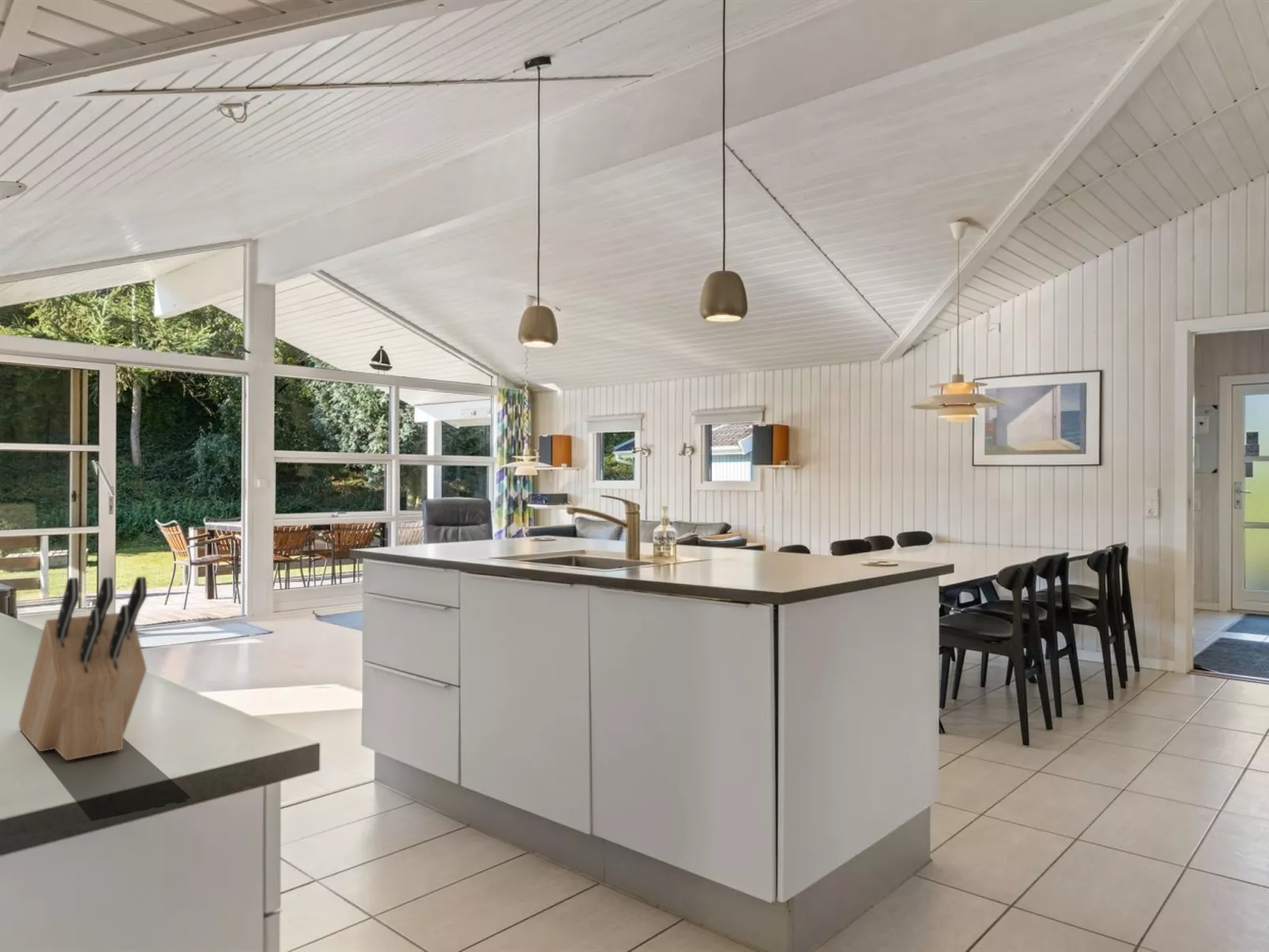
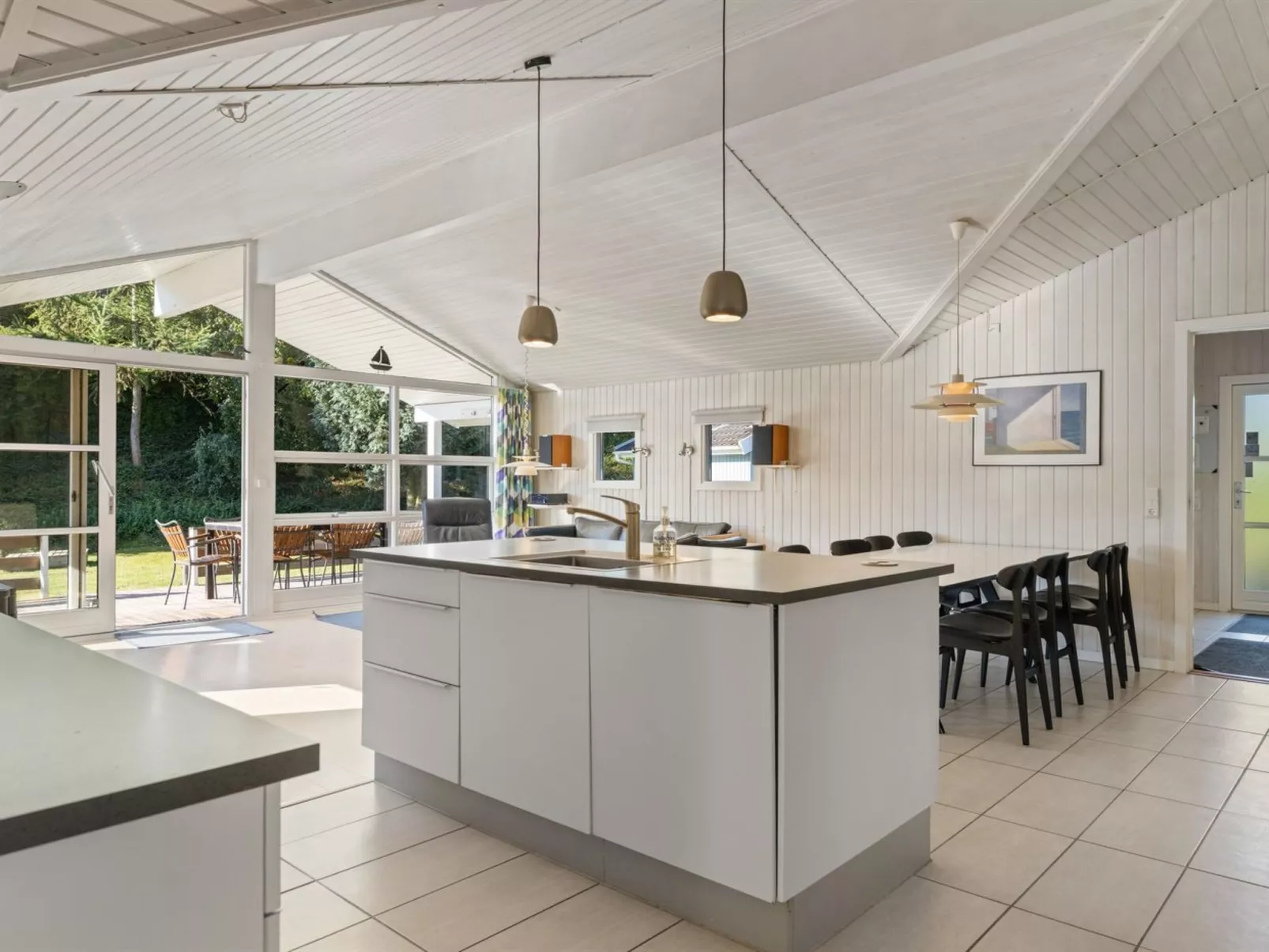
- knife block (84, 657)
